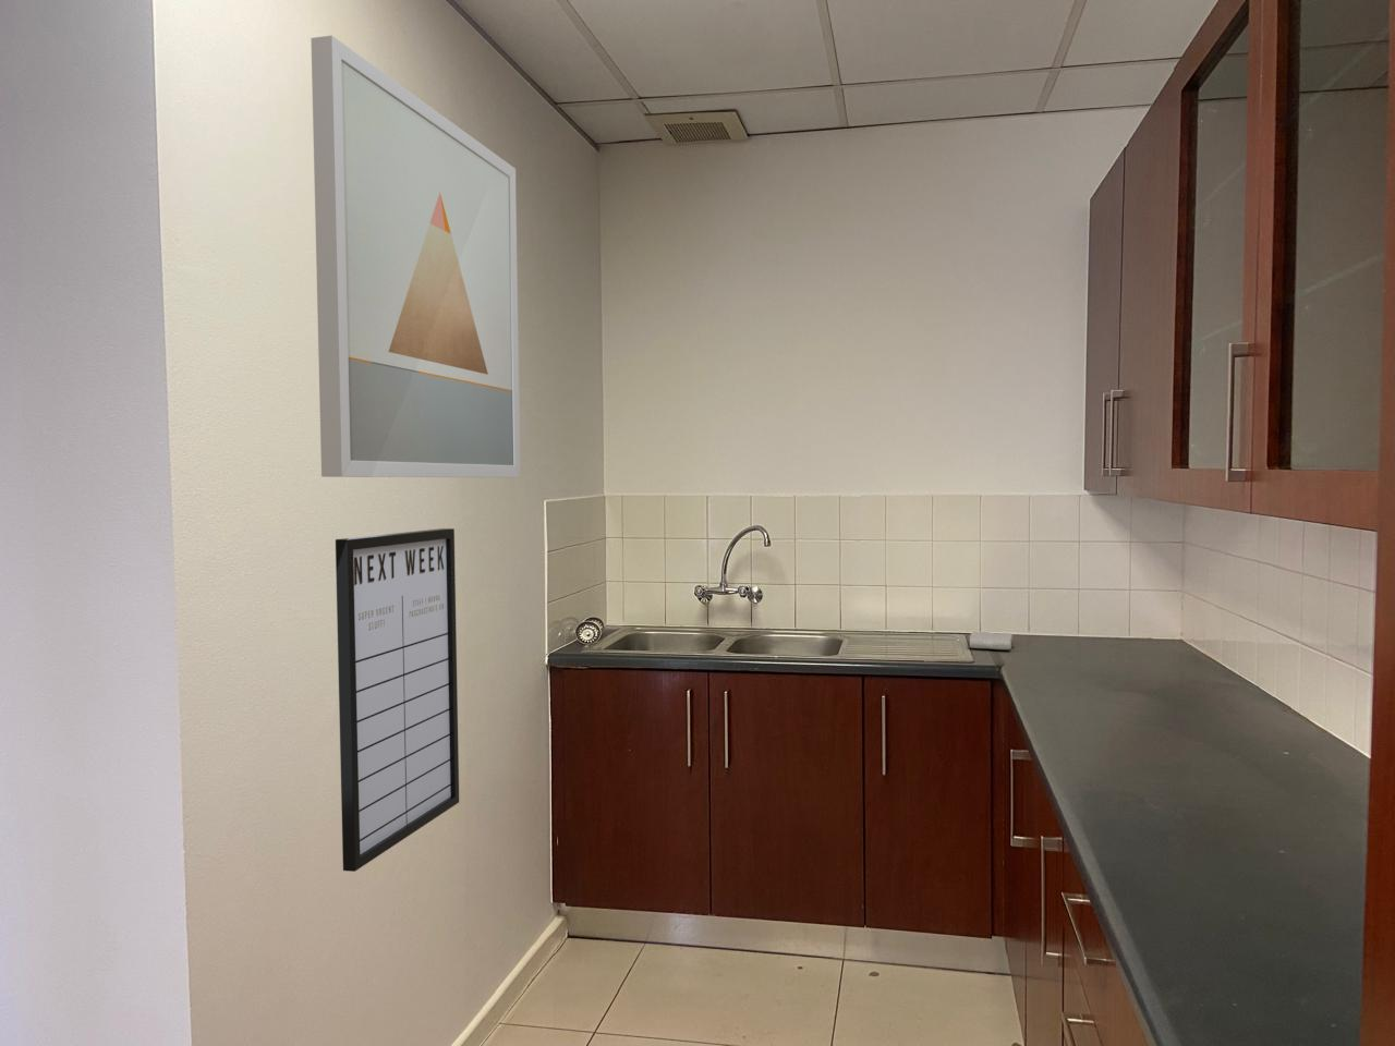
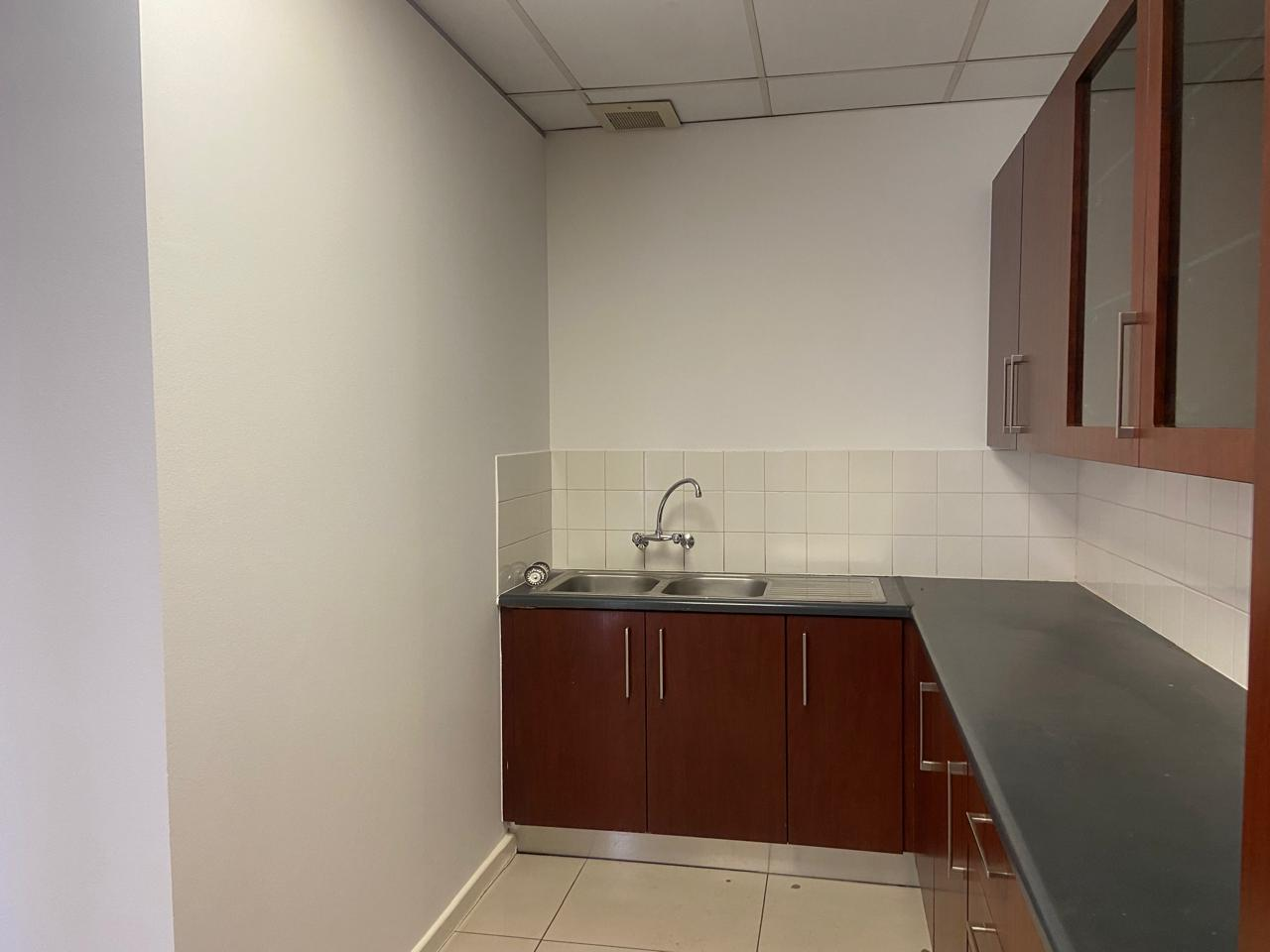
- writing board (403, 685)
- washcloth (991, 639)
- wall art (434, 297)
